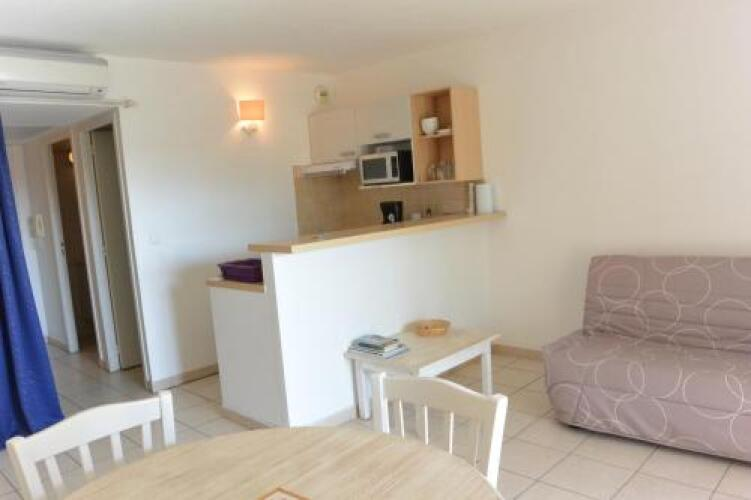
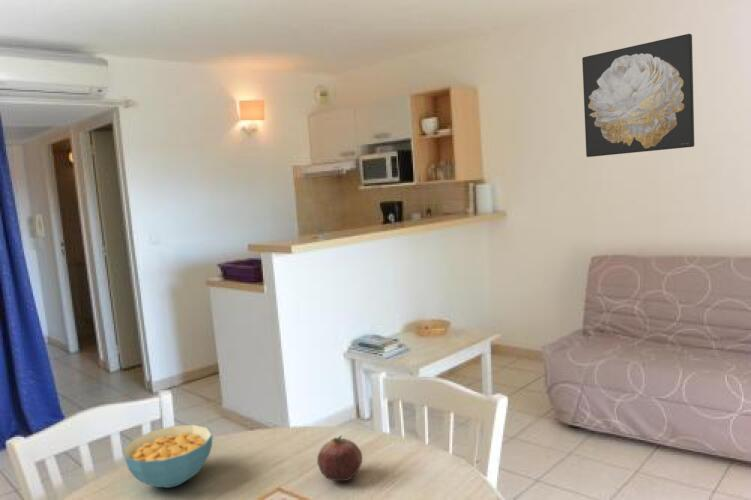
+ wall art (635, 99)
+ cereal bowl (170, 461)
+ fruit (339, 457)
